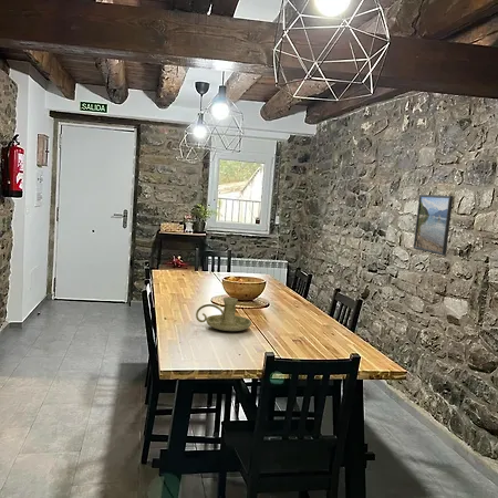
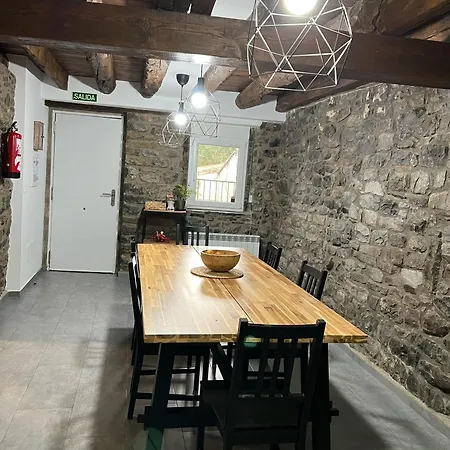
- candle holder (224, 313)
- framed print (432, 224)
